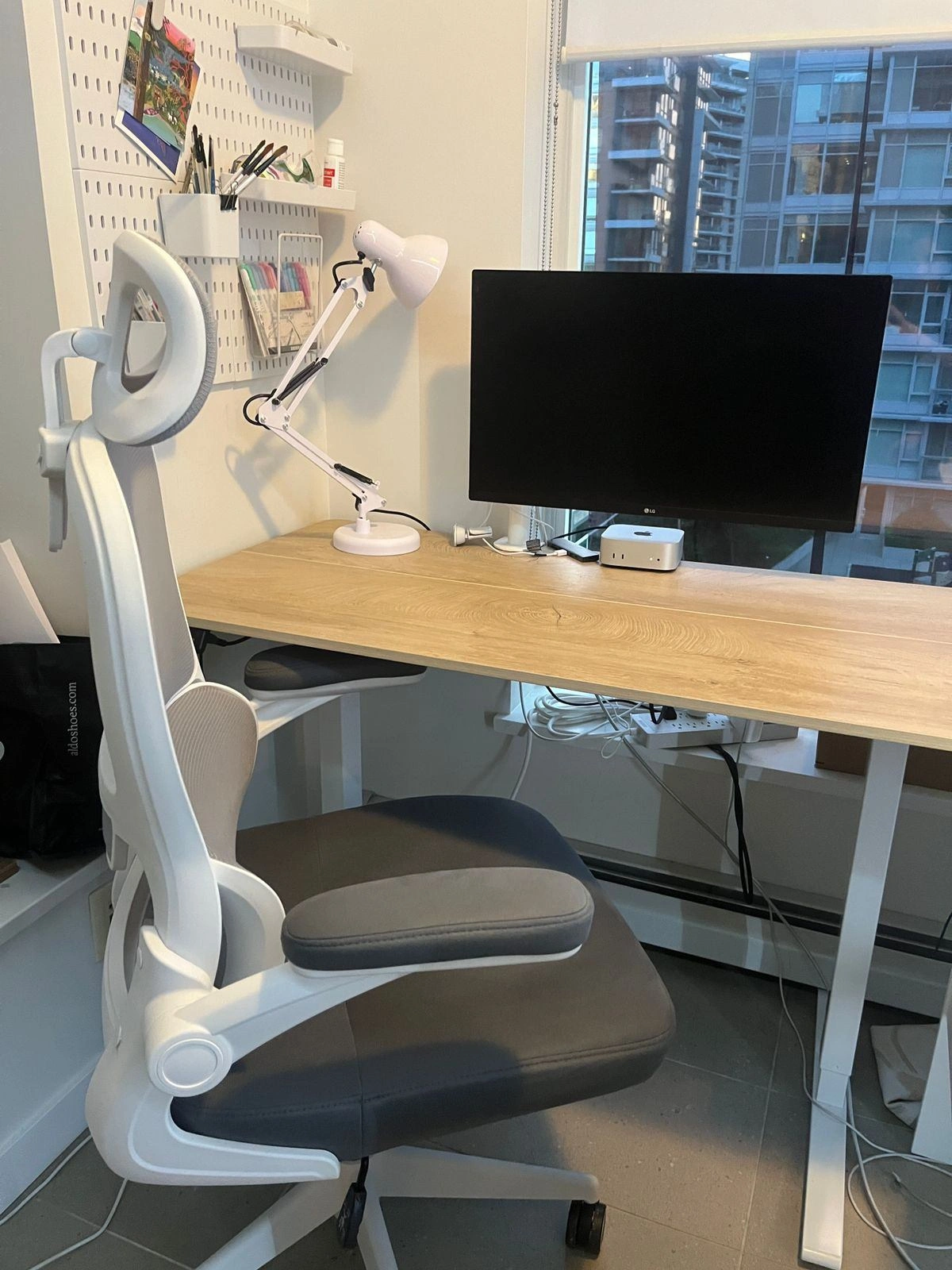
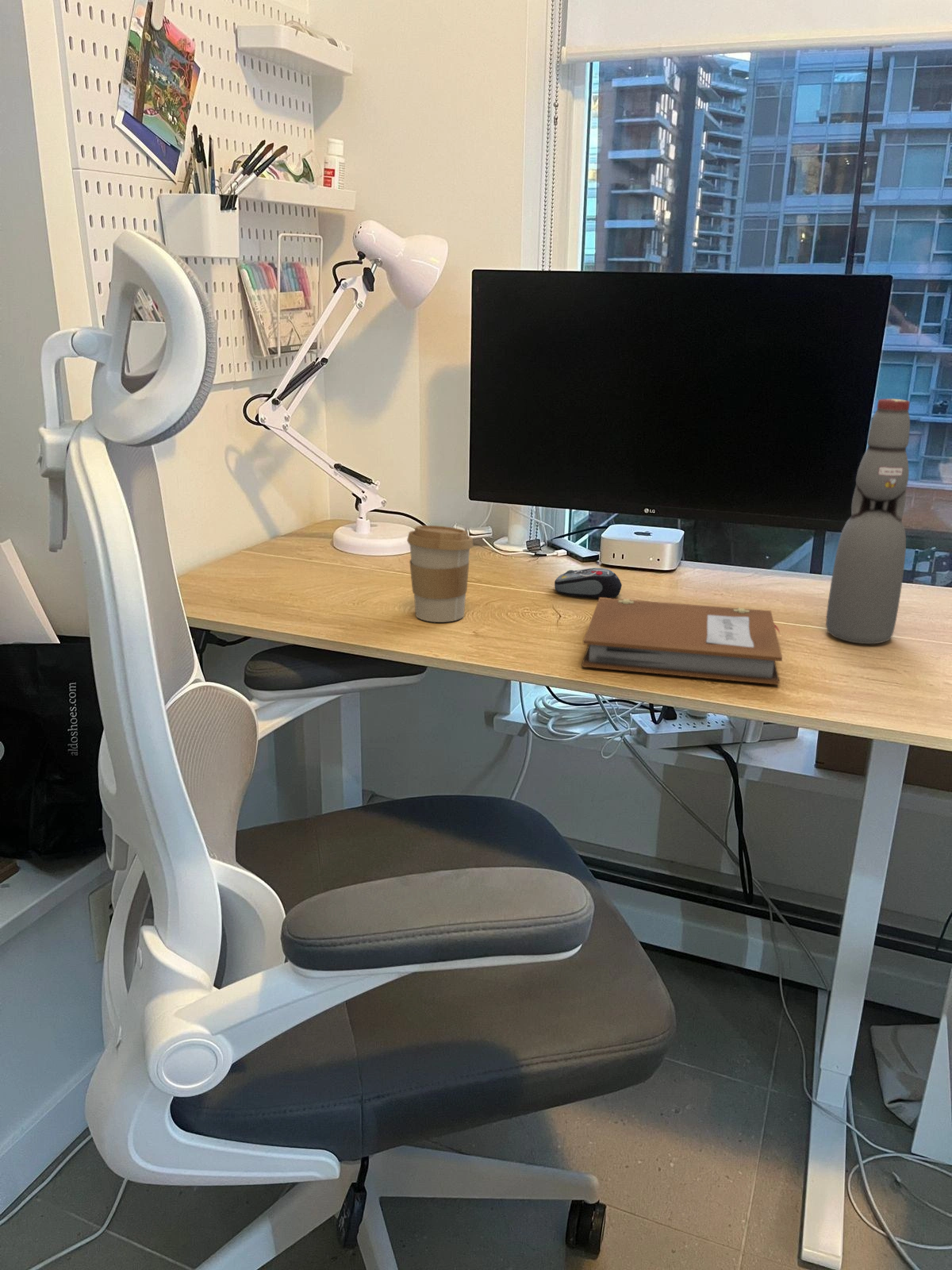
+ computer mouse (588, 580)
+ coffee cup (440, 571)
+ bottle (875, 521)
+ notebook (686, 636)
